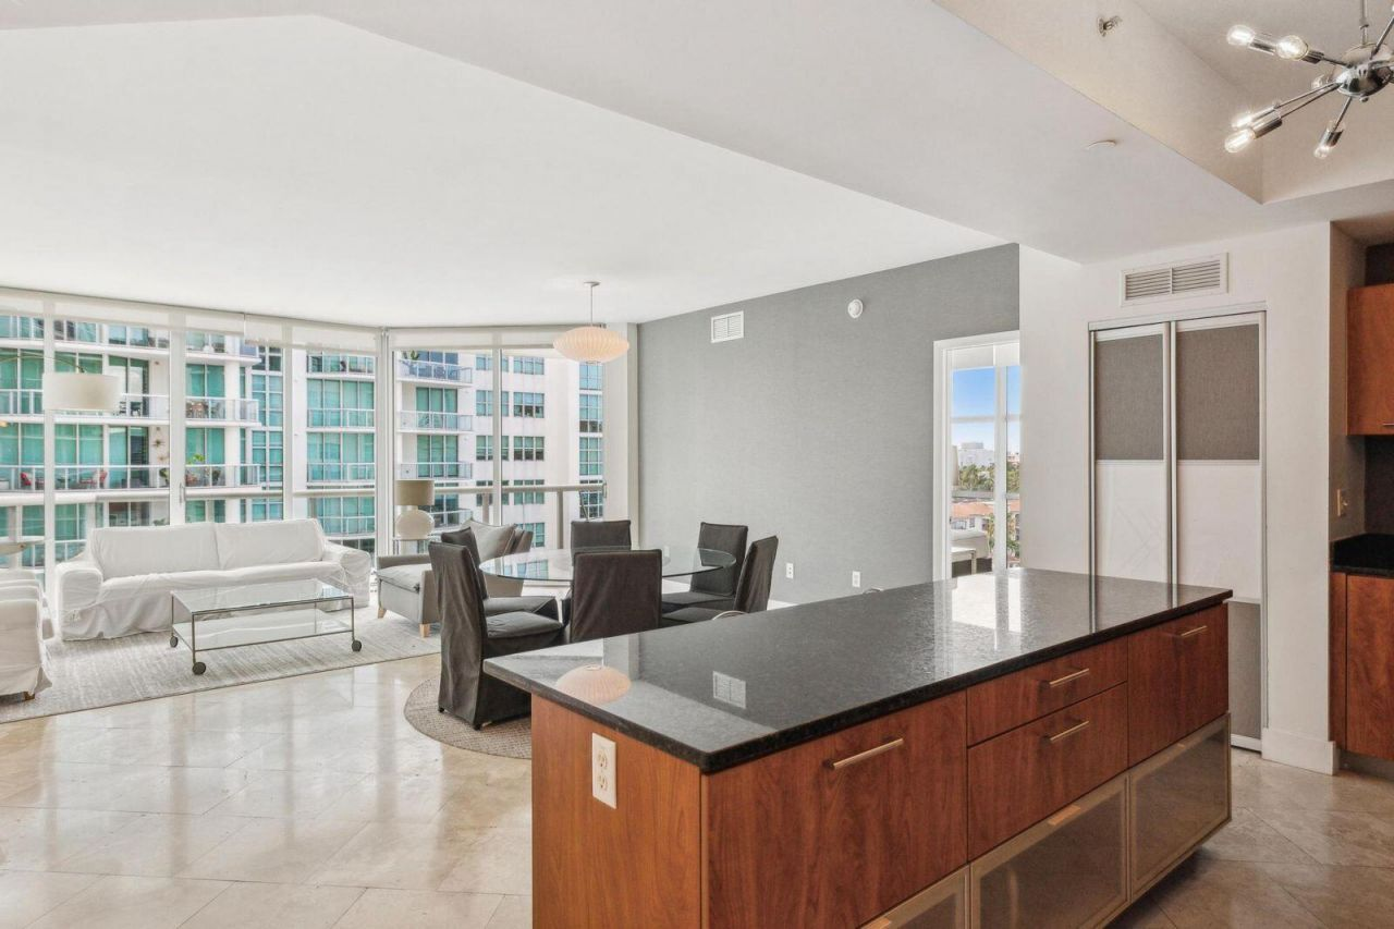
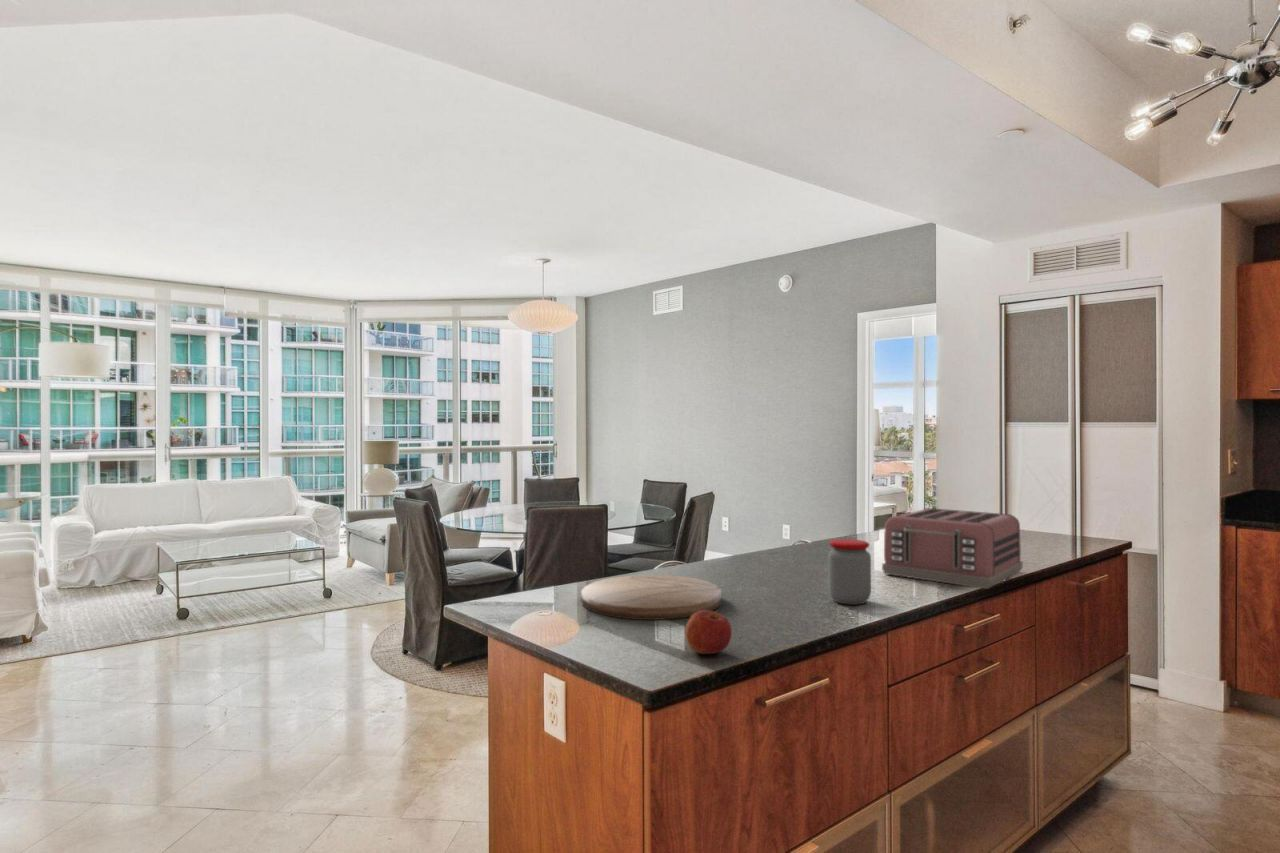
+ toaster (950, 544)
+ cutting board (651, 595)
+ apple (708, 631)
+ jar (849, 570)
